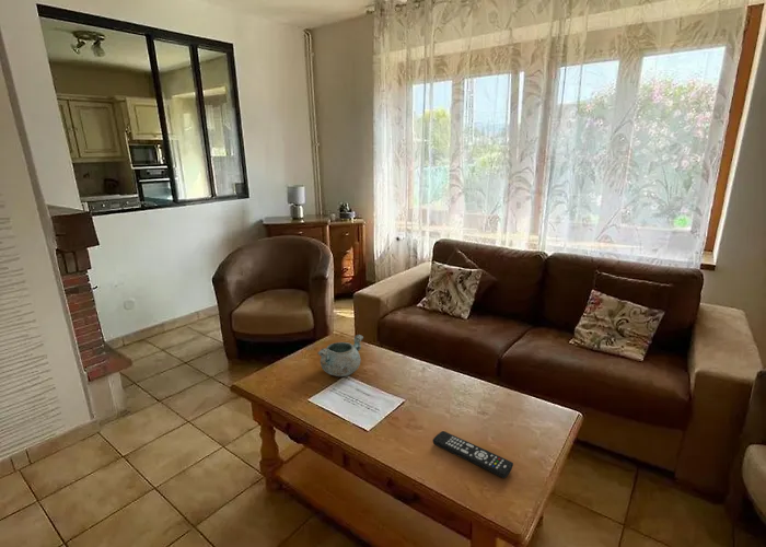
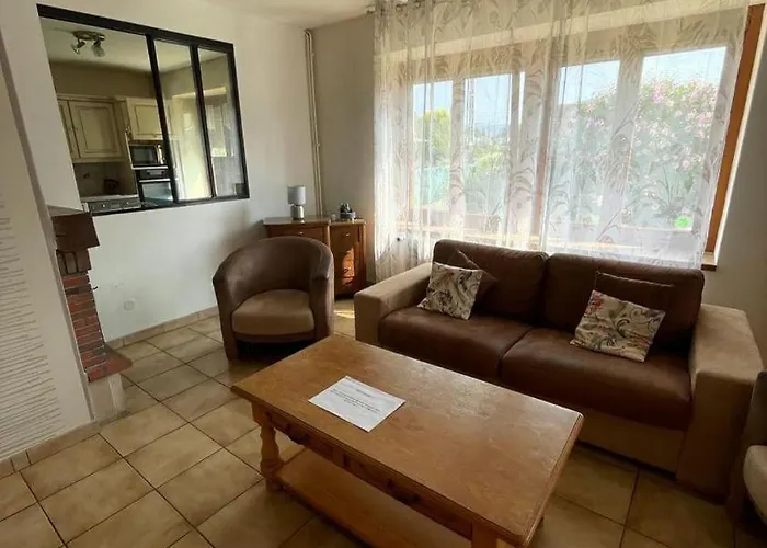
- remote control (471, 453)
- decorative bowl (340, 356)
